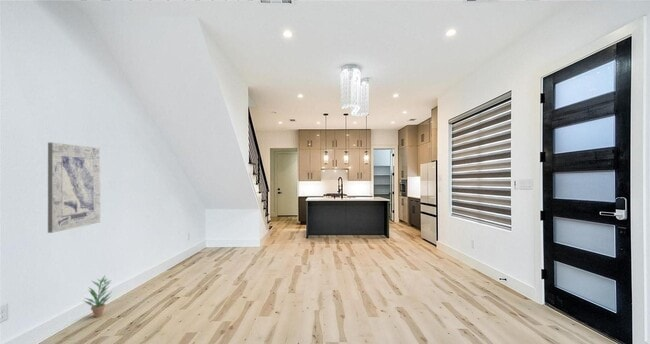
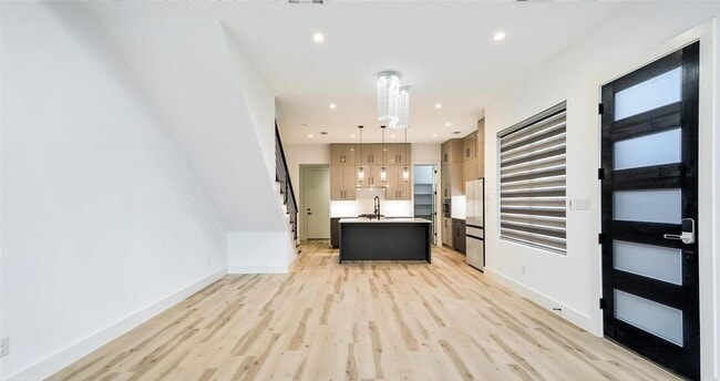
- wall art (76, 186)
- potted plant (98, 295)
